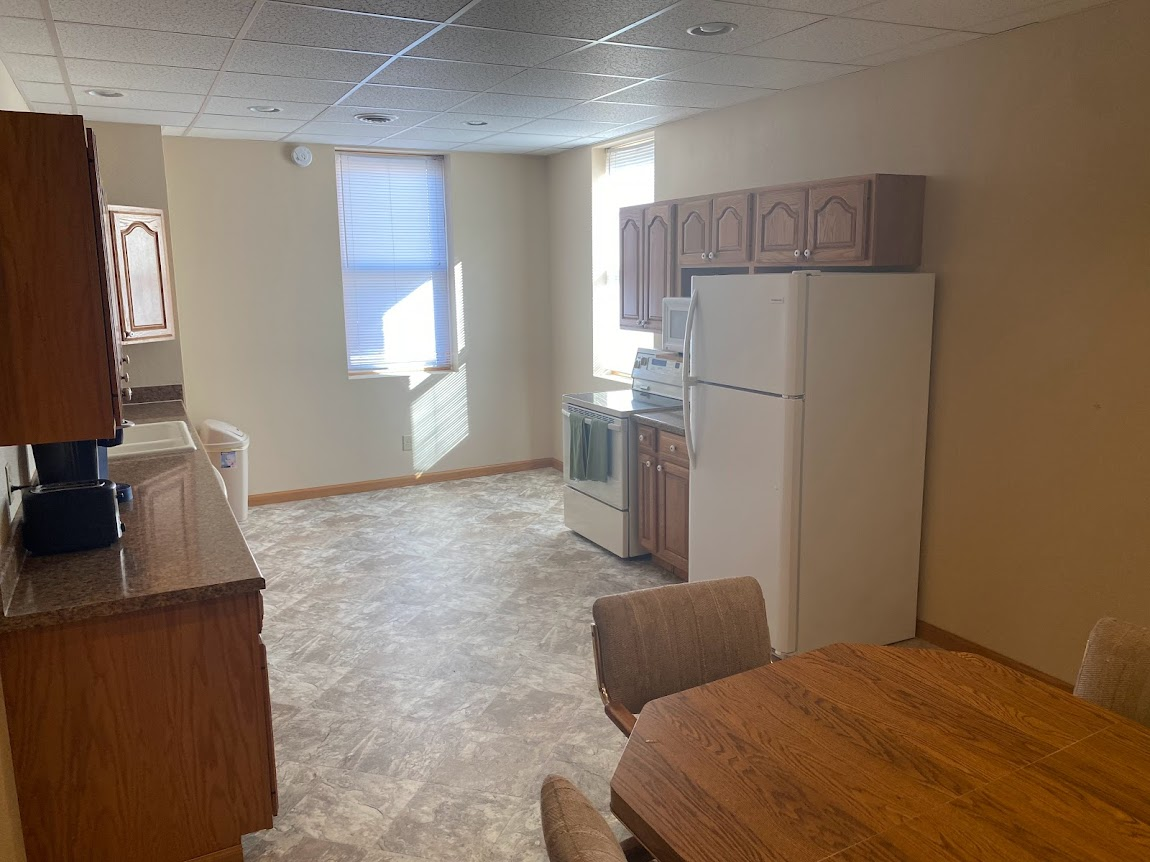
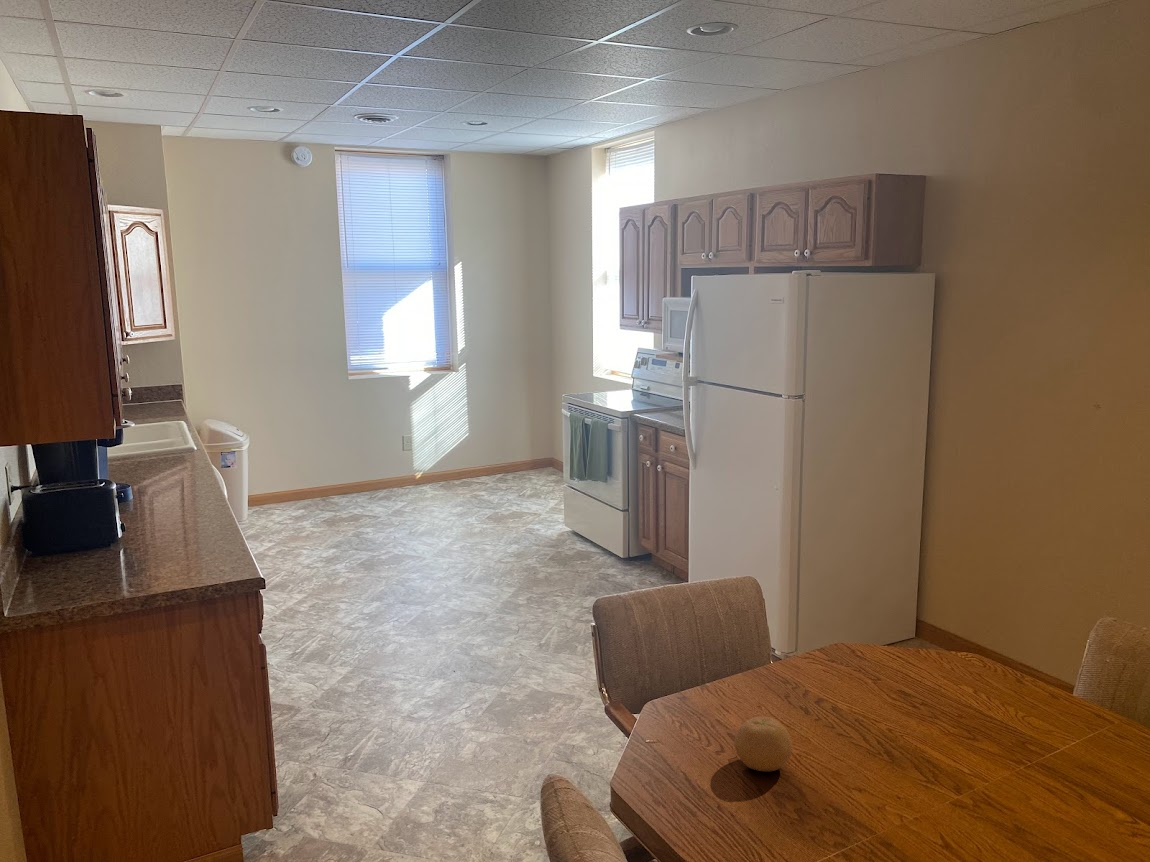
+ fruit (763, 743)
